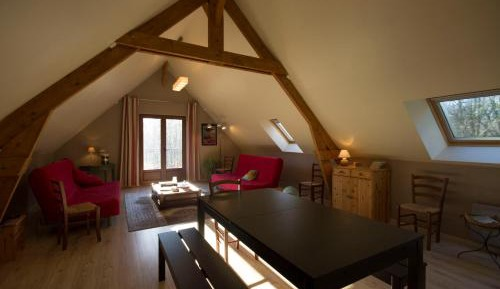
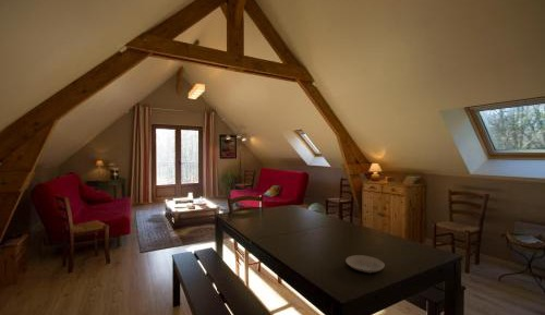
+ plate (364, 265)
